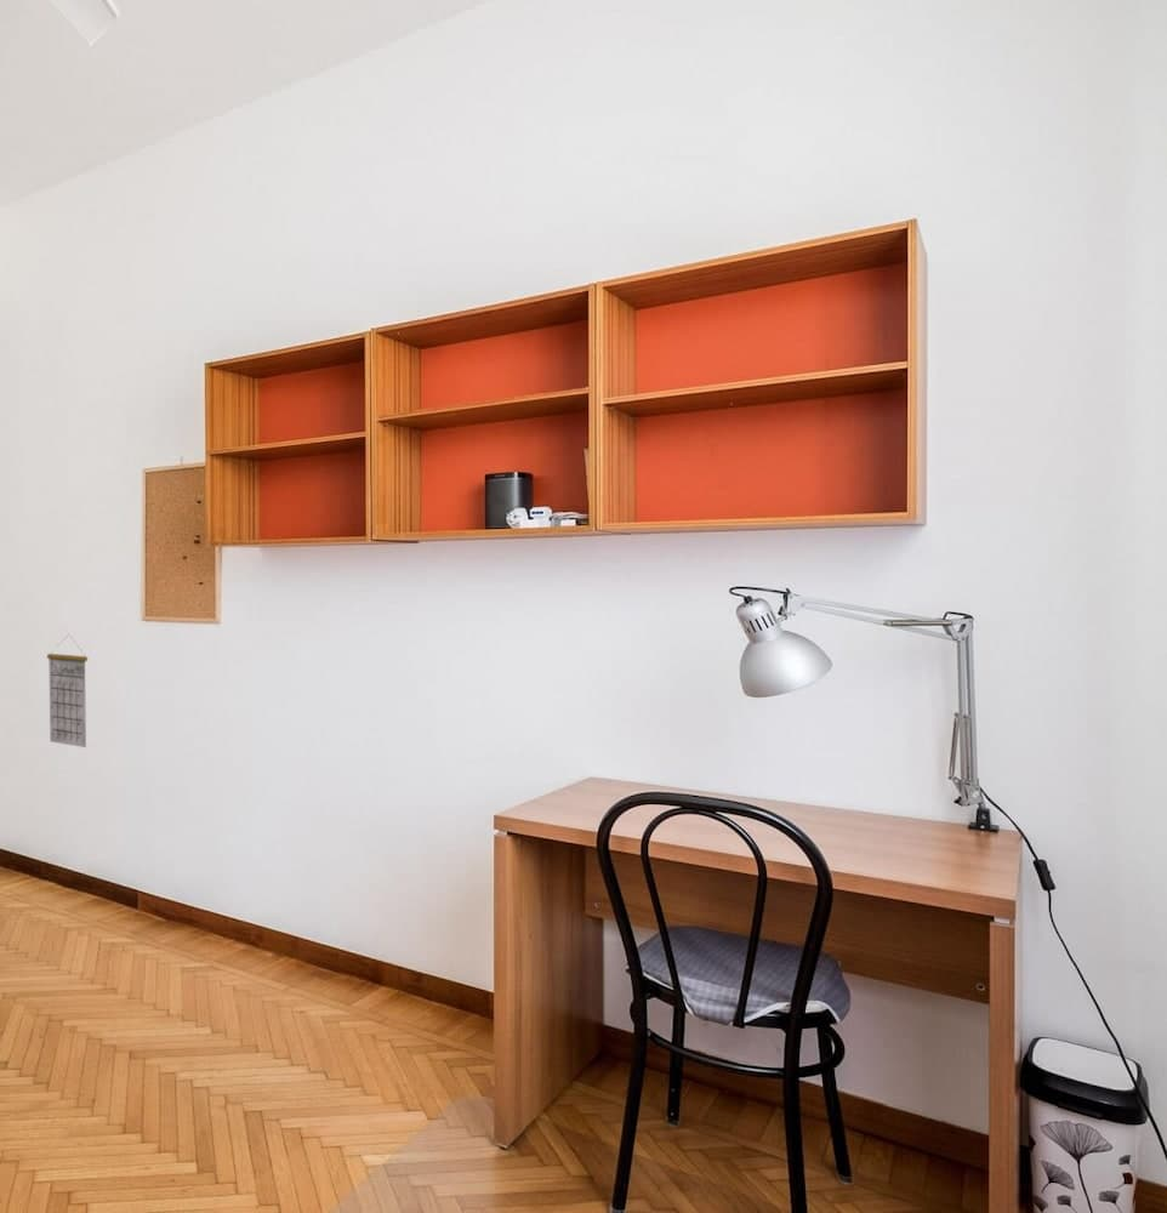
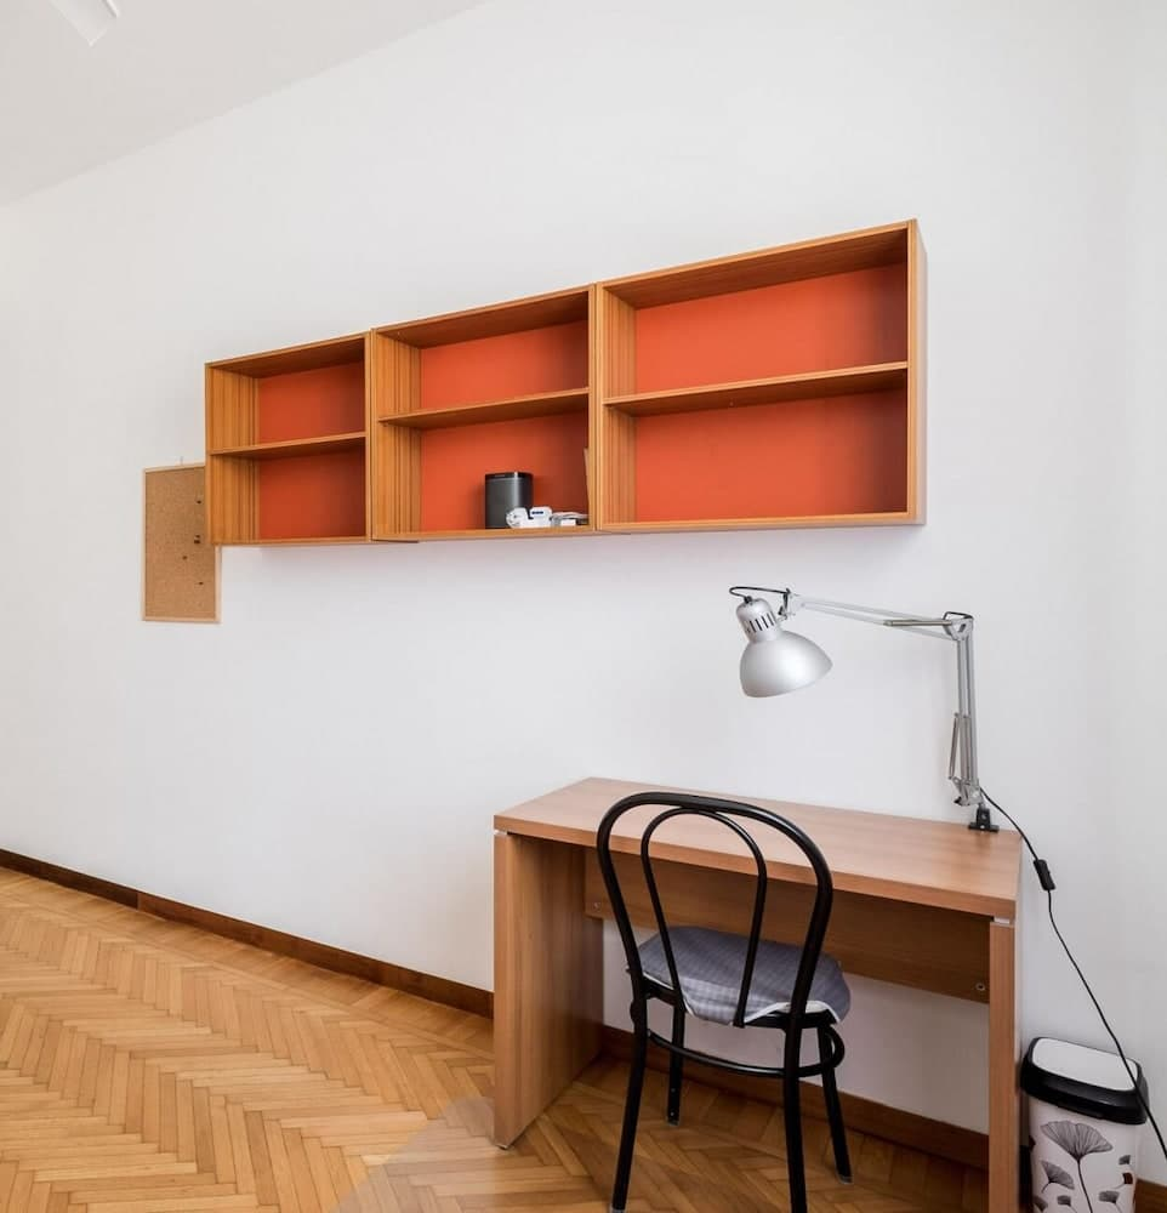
- calendar (67, 689)
